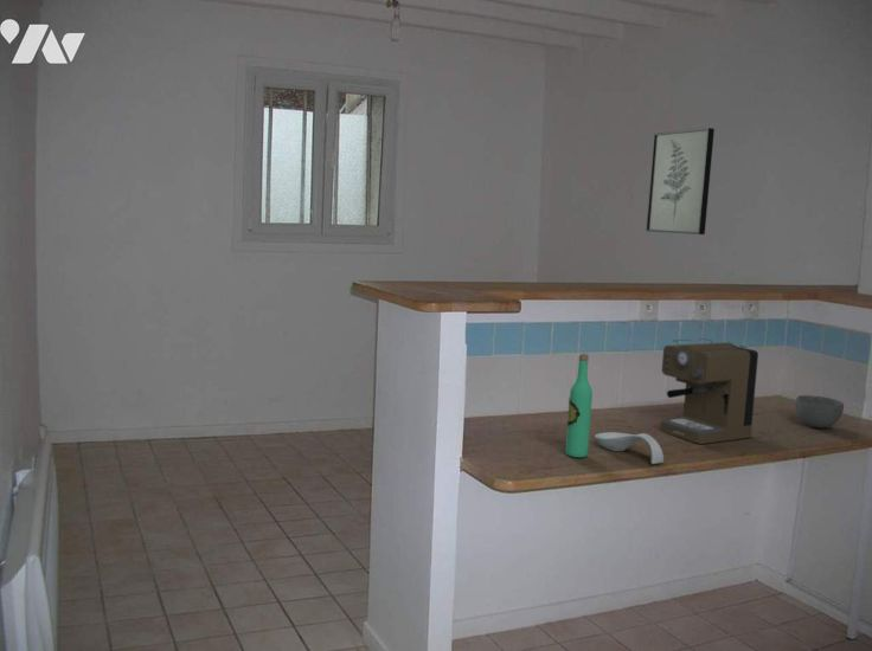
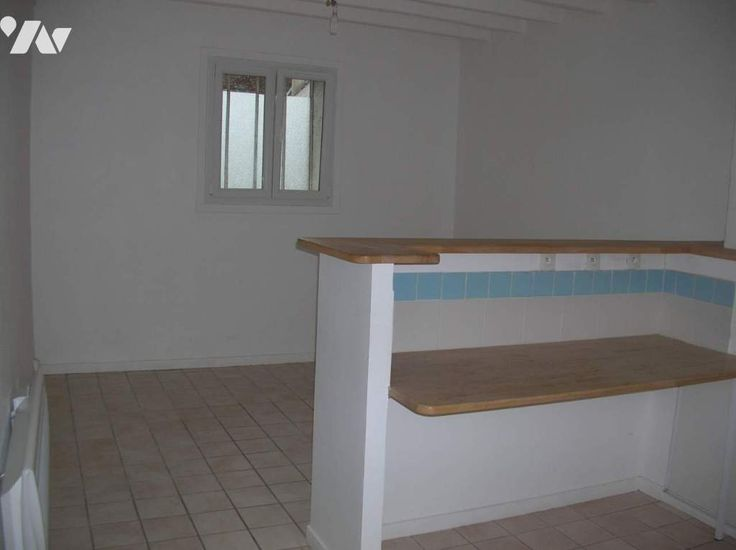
- coffee maker (707, 389)
- spoon rest (629, 441)
- wine bottle (579, 405)
- bowl (818, 413)
- wall art (678, 182)
